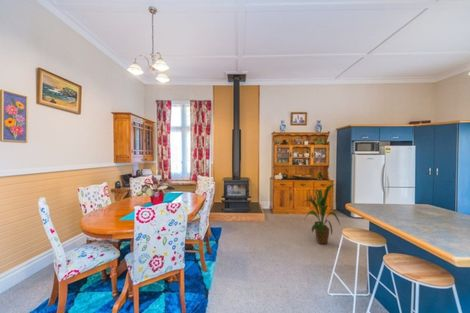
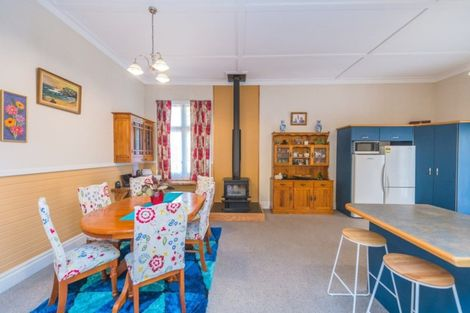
- house plant (316, 214)
